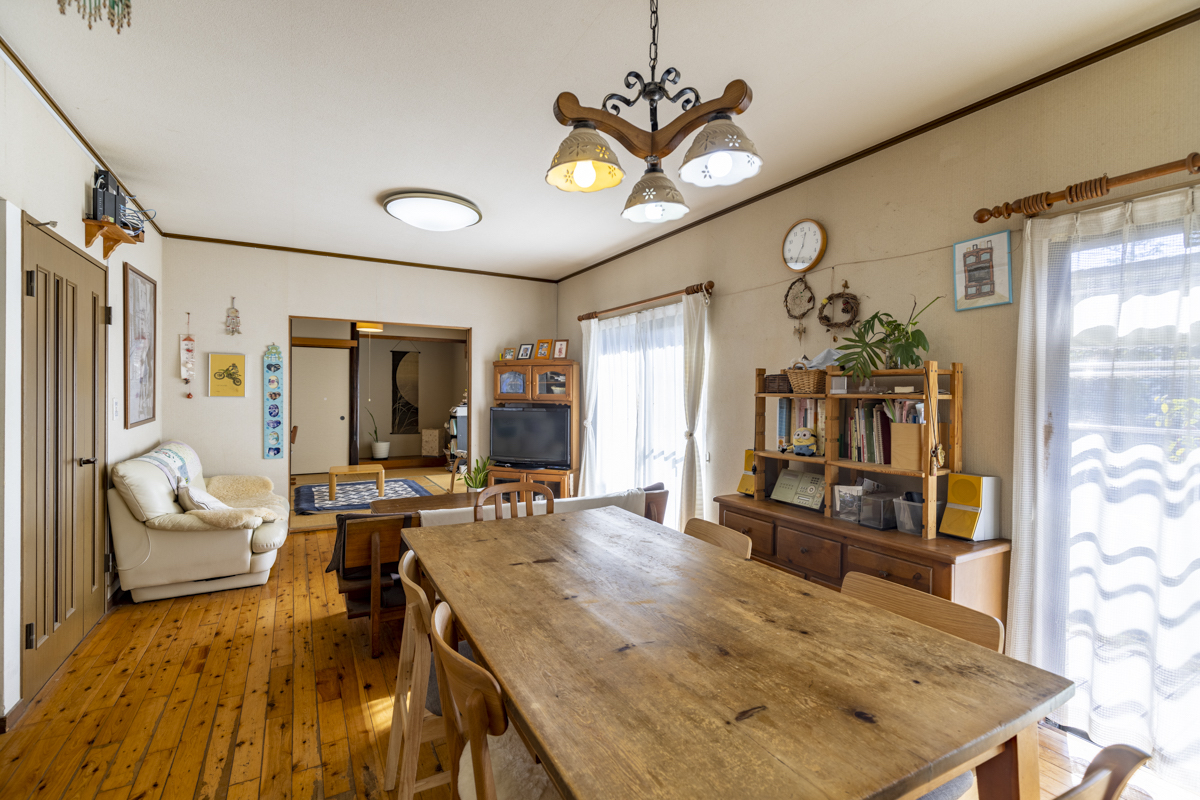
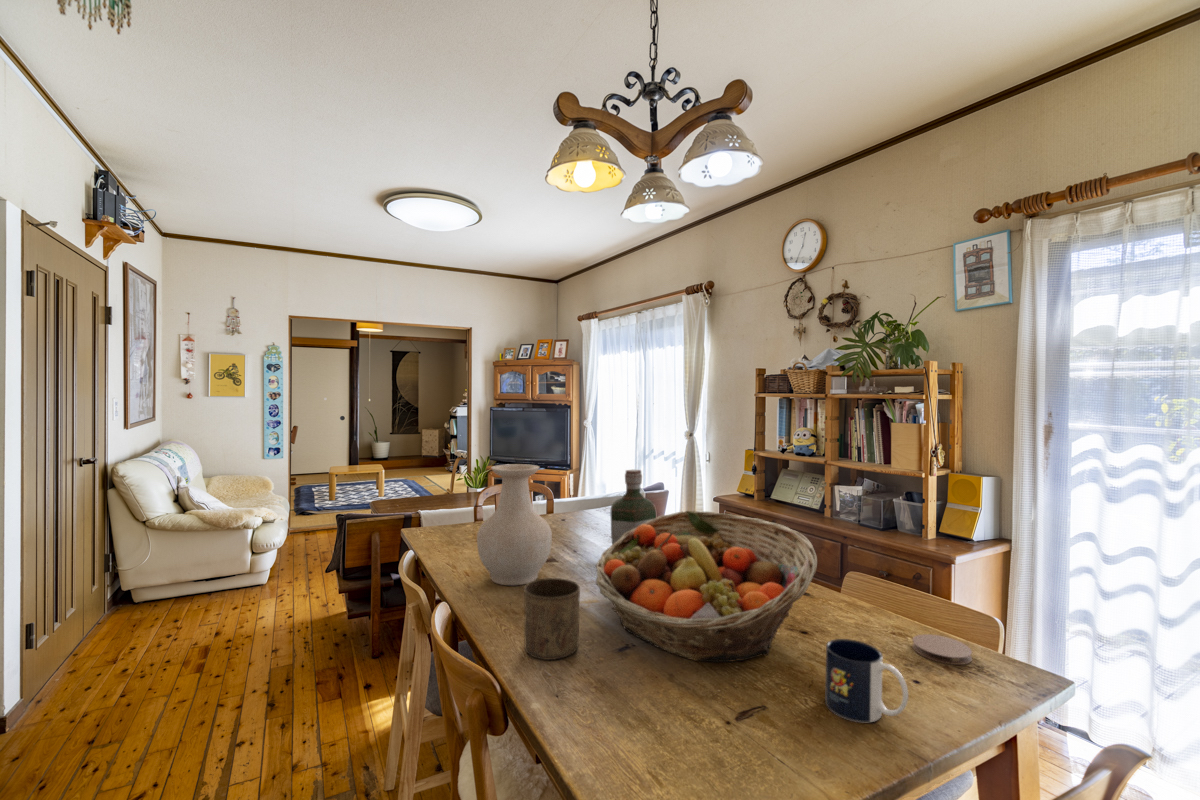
+ cup (551, 617)
+ fruit basket (699, 576)
+ vase (514, 522)
+ bottle (632, 518)
+ mug (865, 683)
+ coaster (941, 648)
